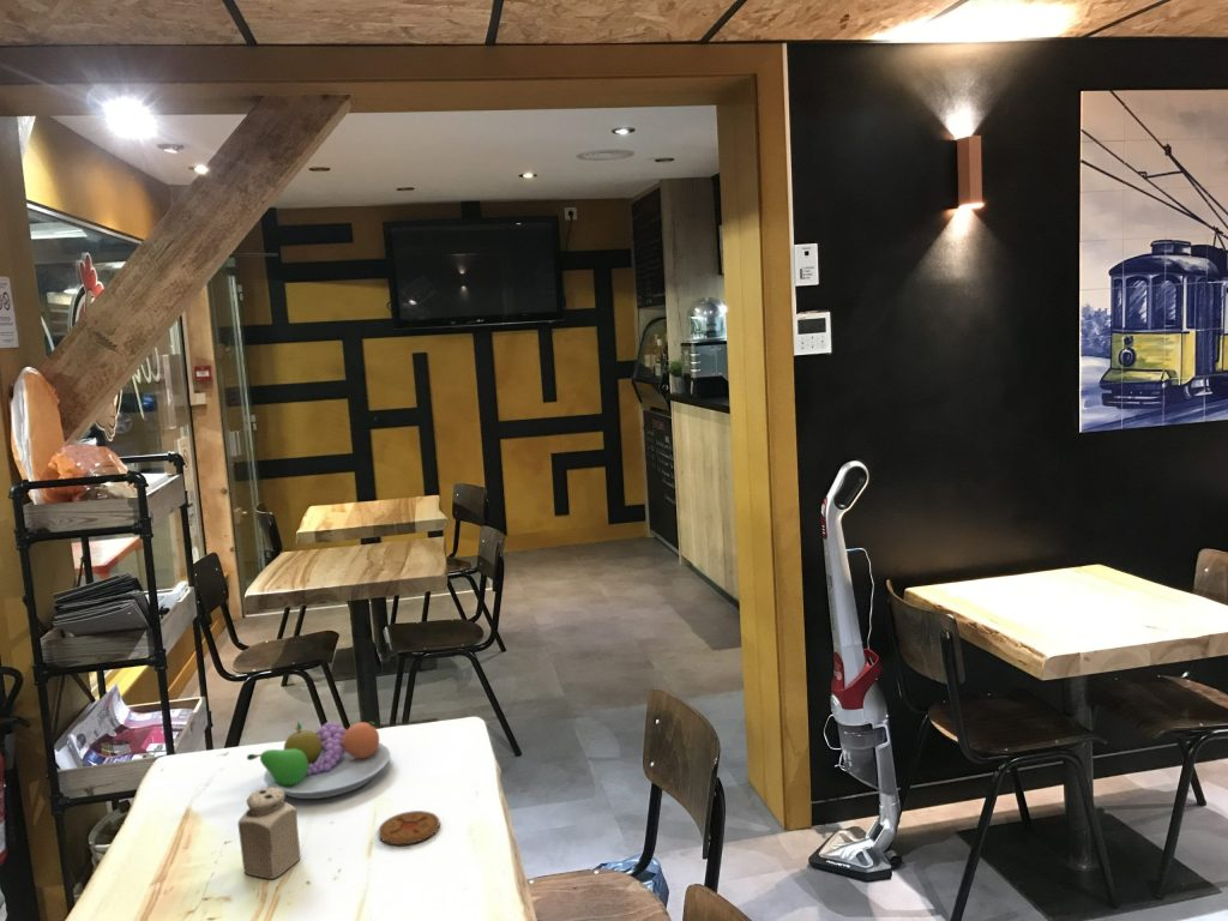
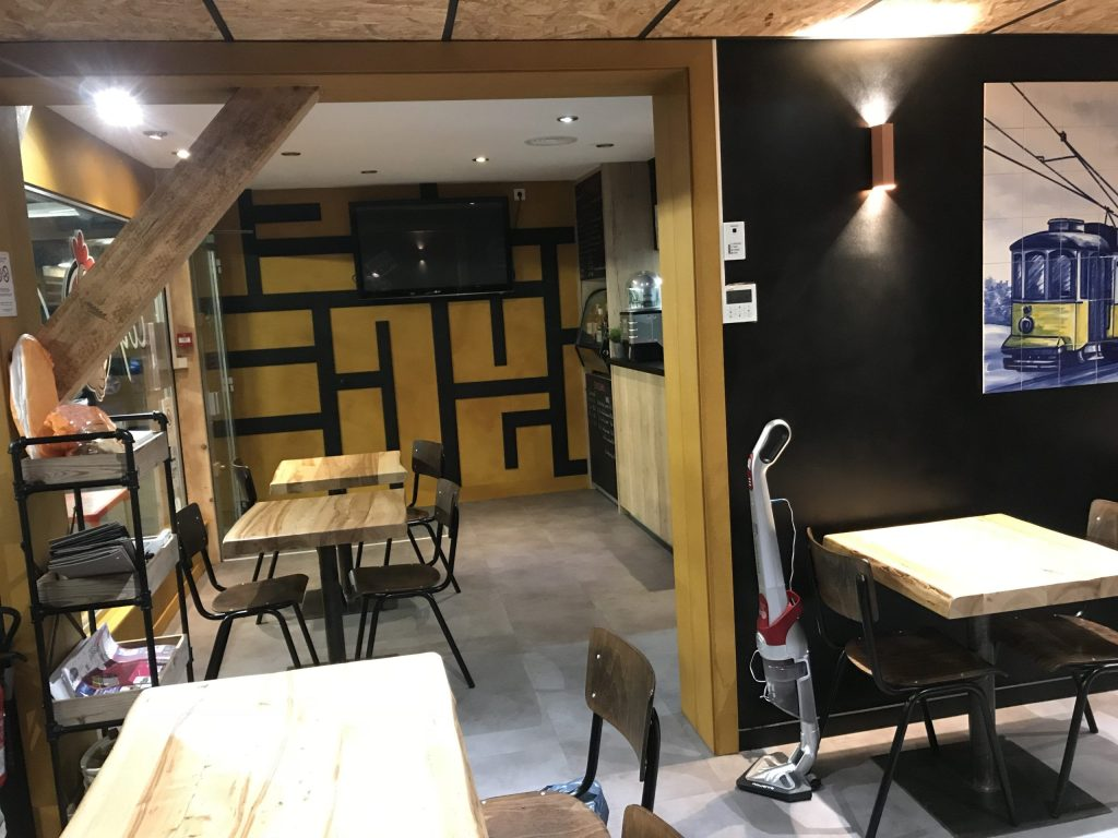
- coaster (409, 826)
- fruit bowl (321, 753)
- salt shaker (269, 829)
